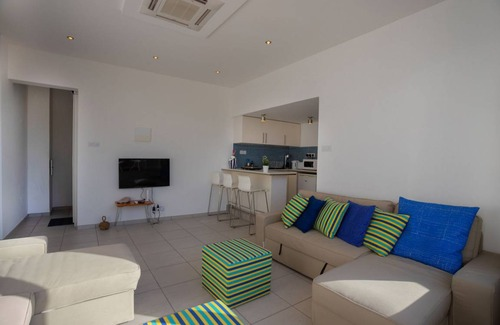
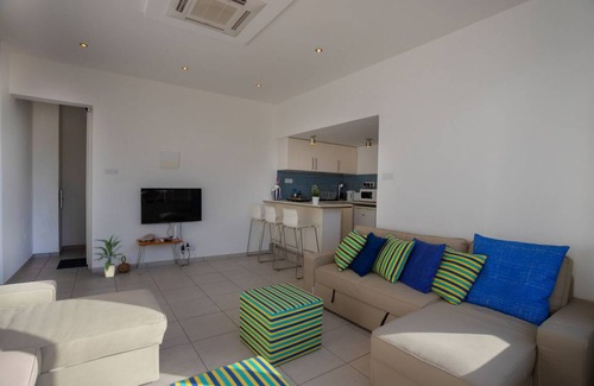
+ indoor plant (109, 255)
